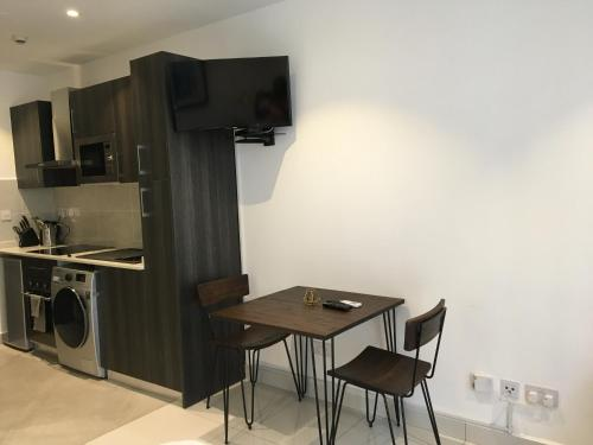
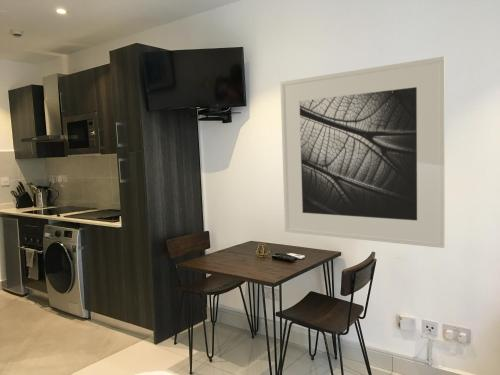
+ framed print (354, 156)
